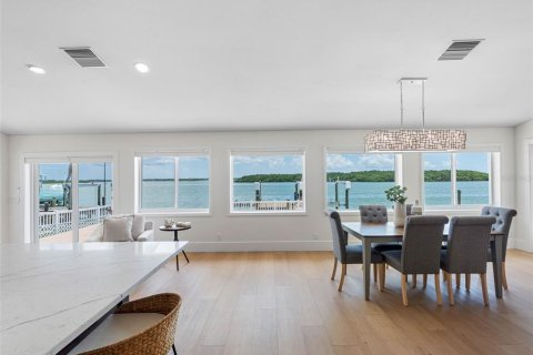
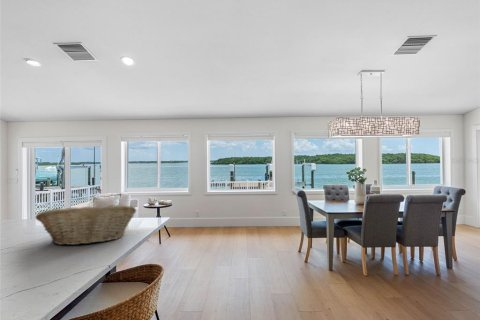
+ fruit basket (89, 220)
